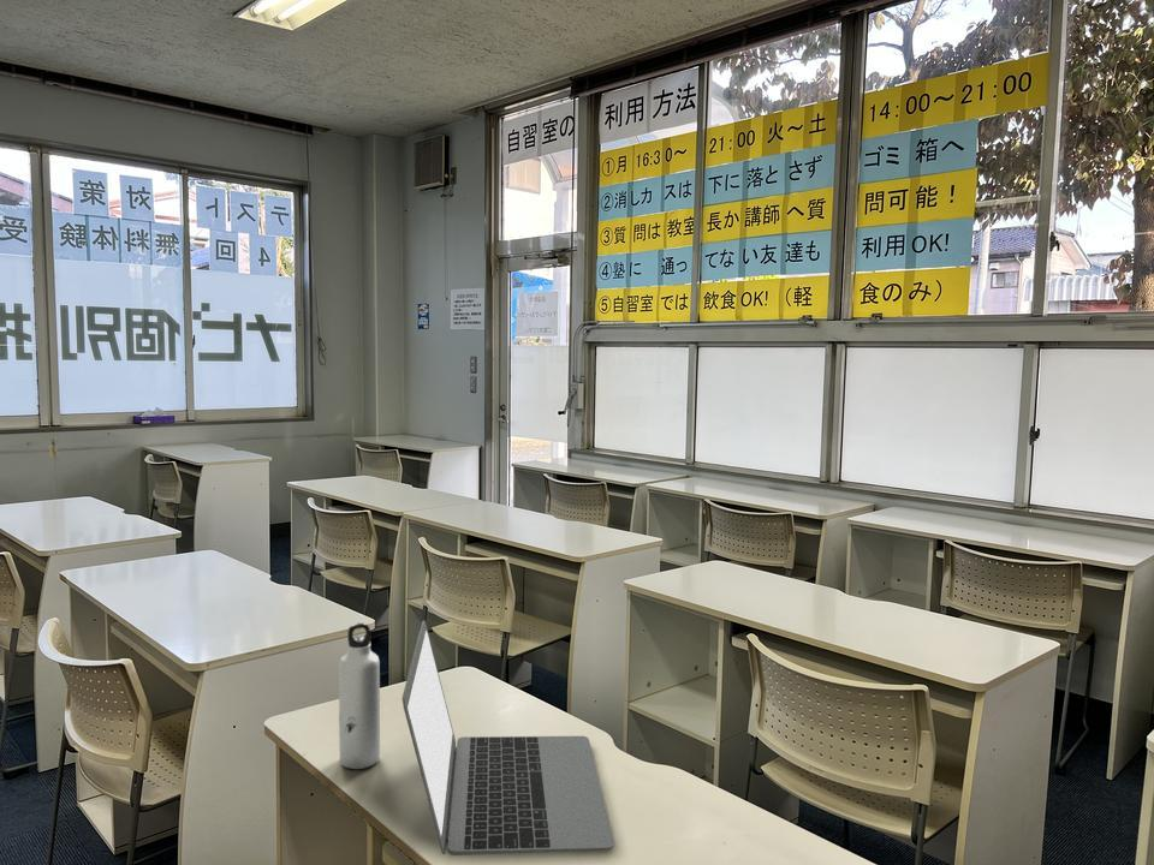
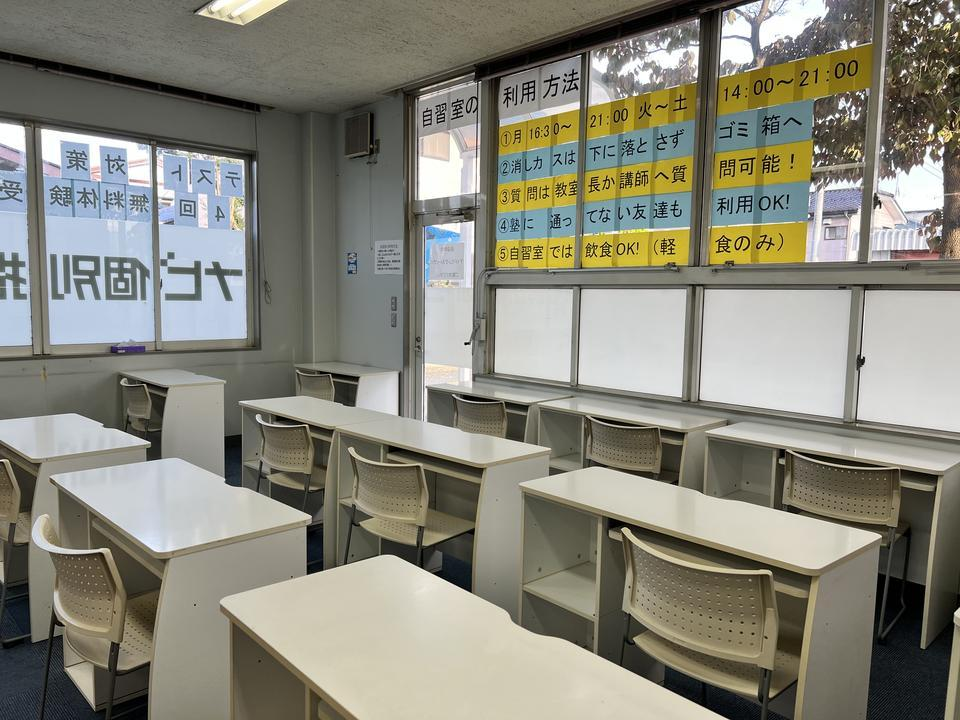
- laptop (508, 736)
- water bottle (359, 692)
